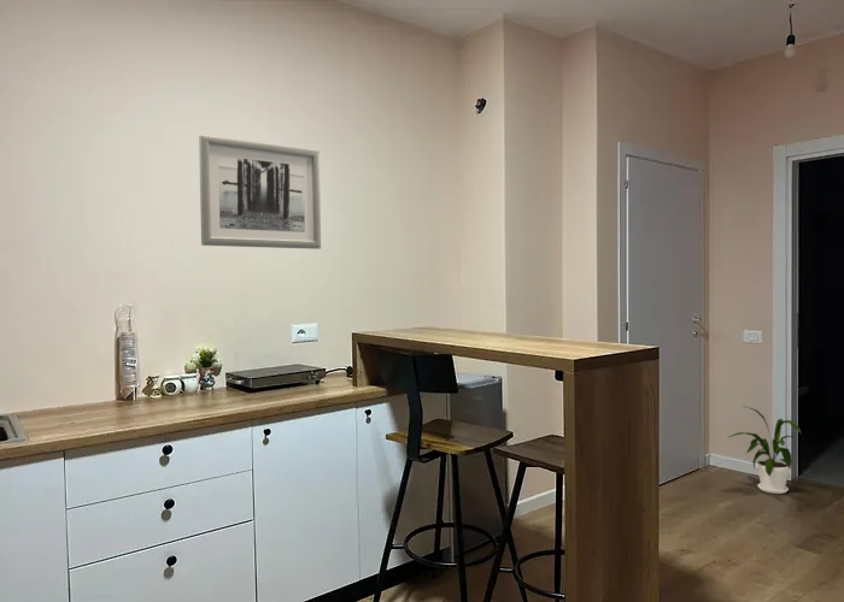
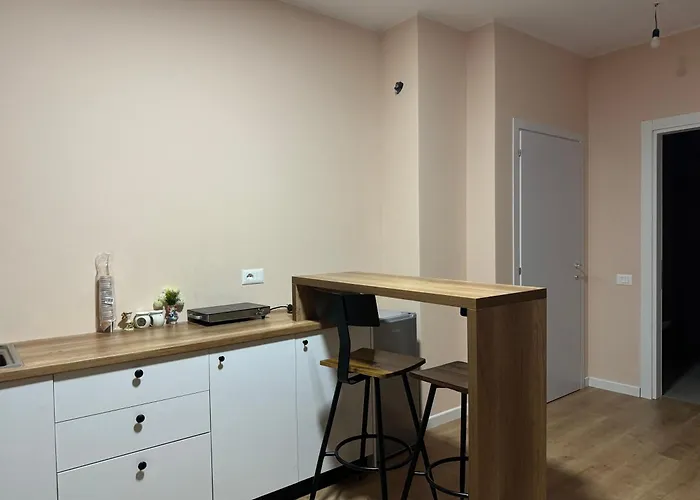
- house plant (768, 449)
- wall art (263, 195)
